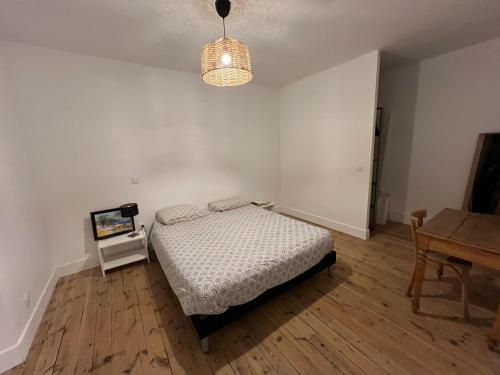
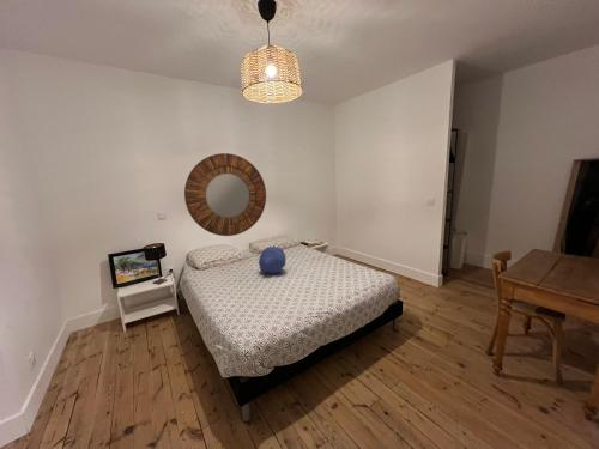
+ home mirror (229, 195)
+ cushion (272, 260)
